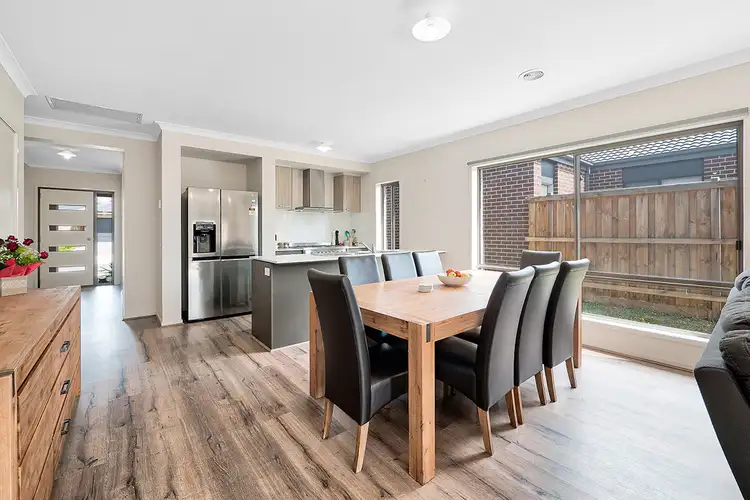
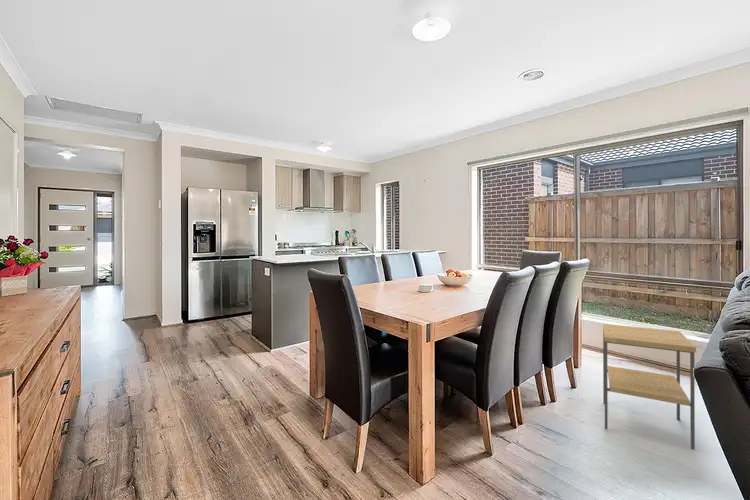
+ side table (643, 379)
